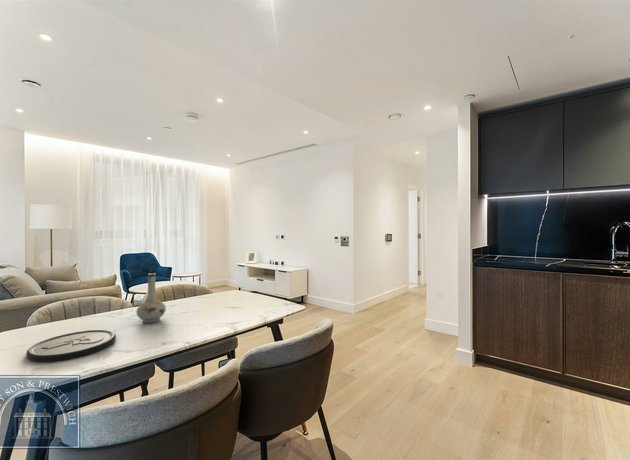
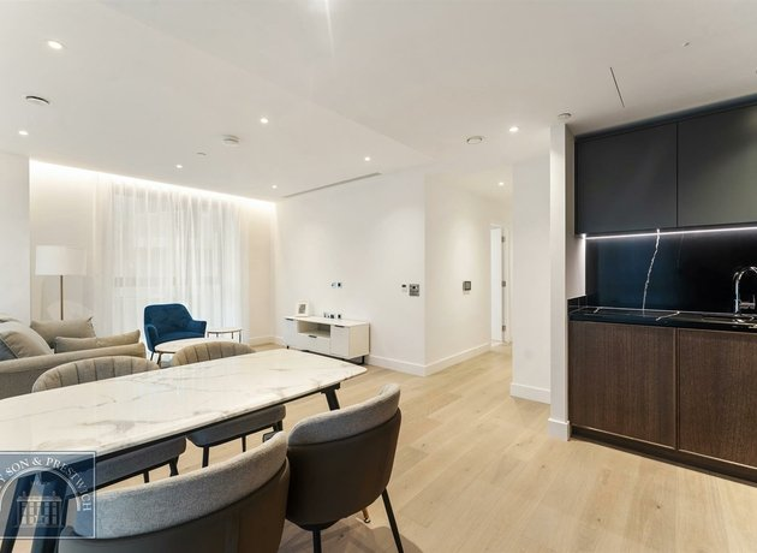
- vase (151, 297)
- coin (74, 344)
